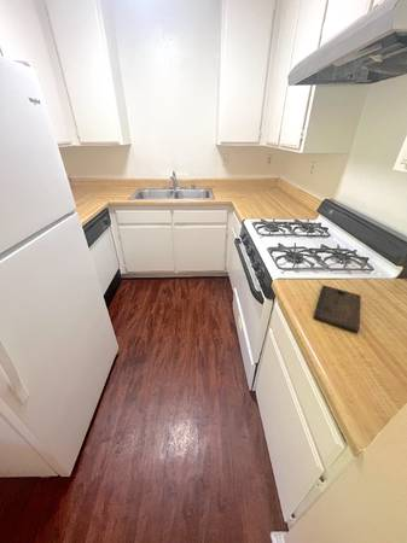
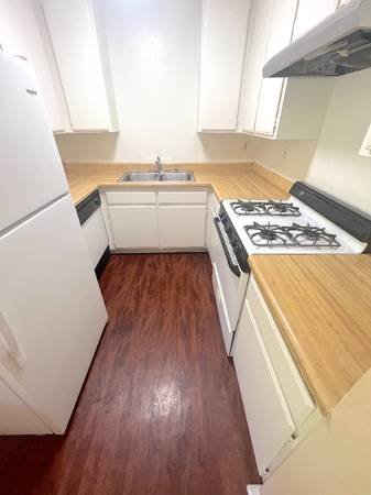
- cutting board (338, 305)
